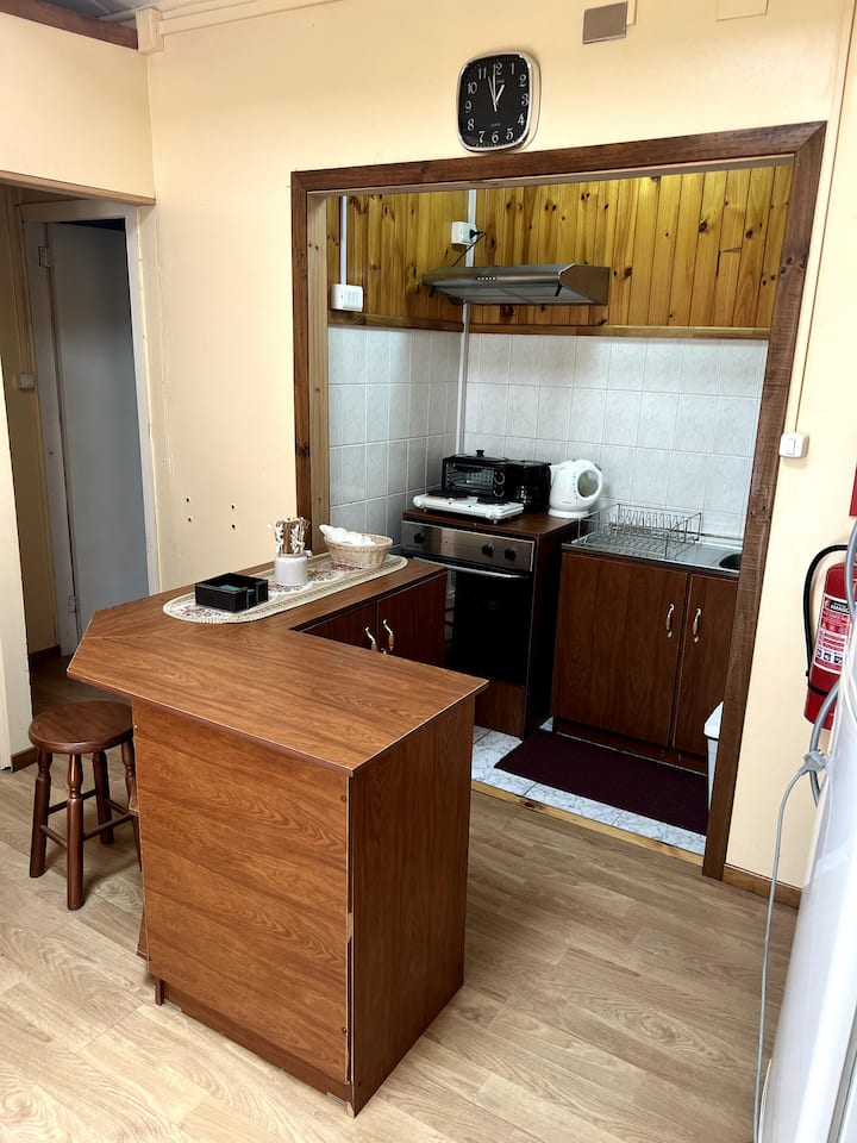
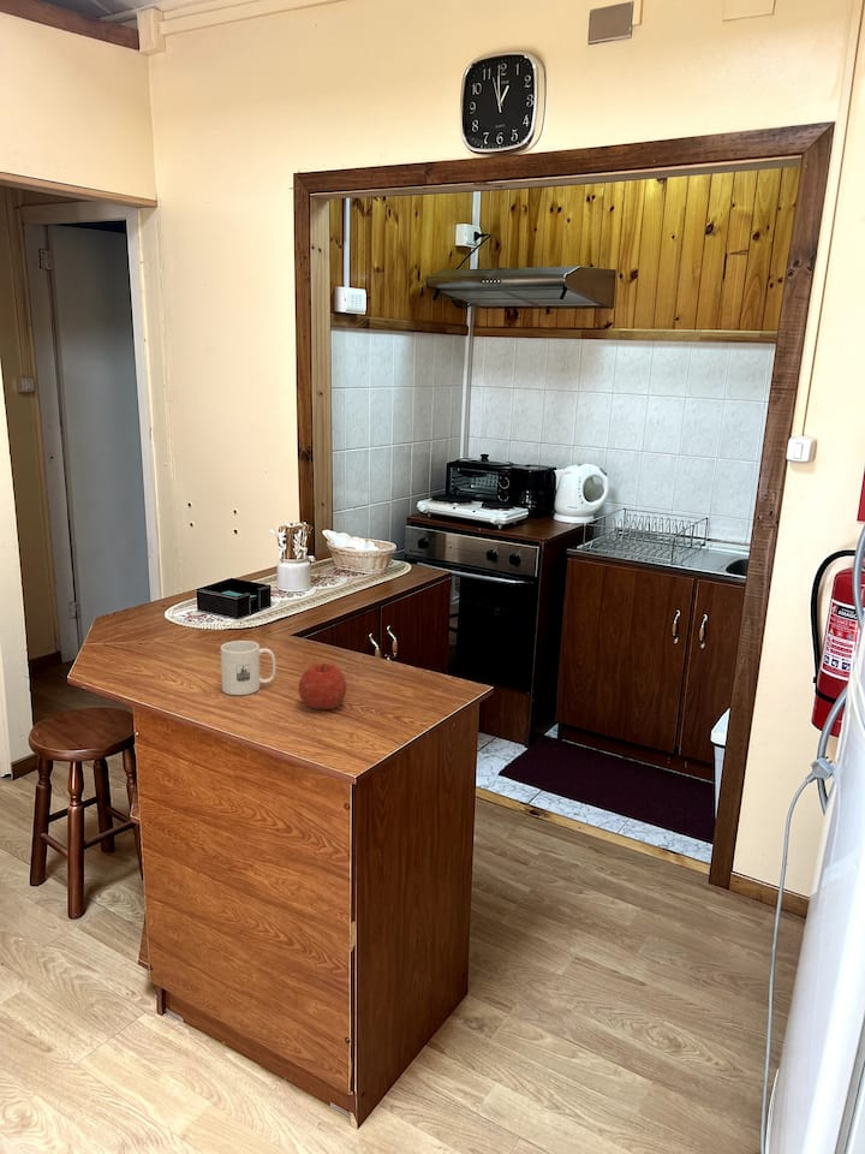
+ mug (249, 666)
+ fruit (323, 683)
